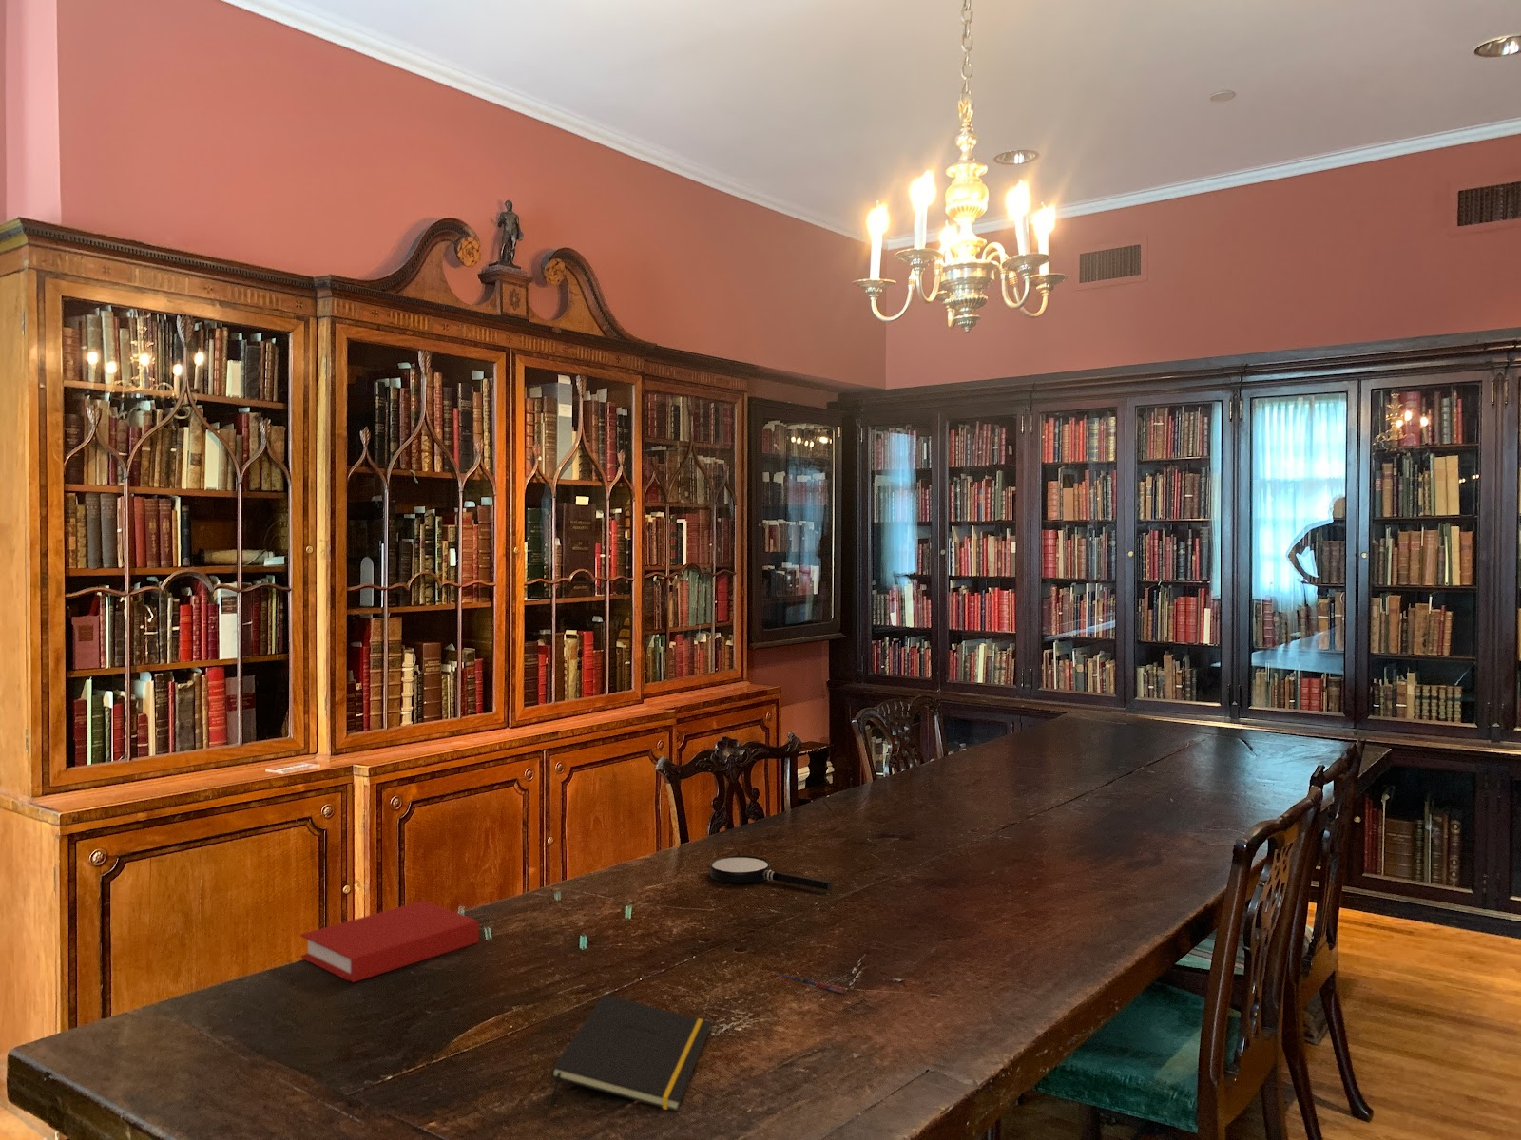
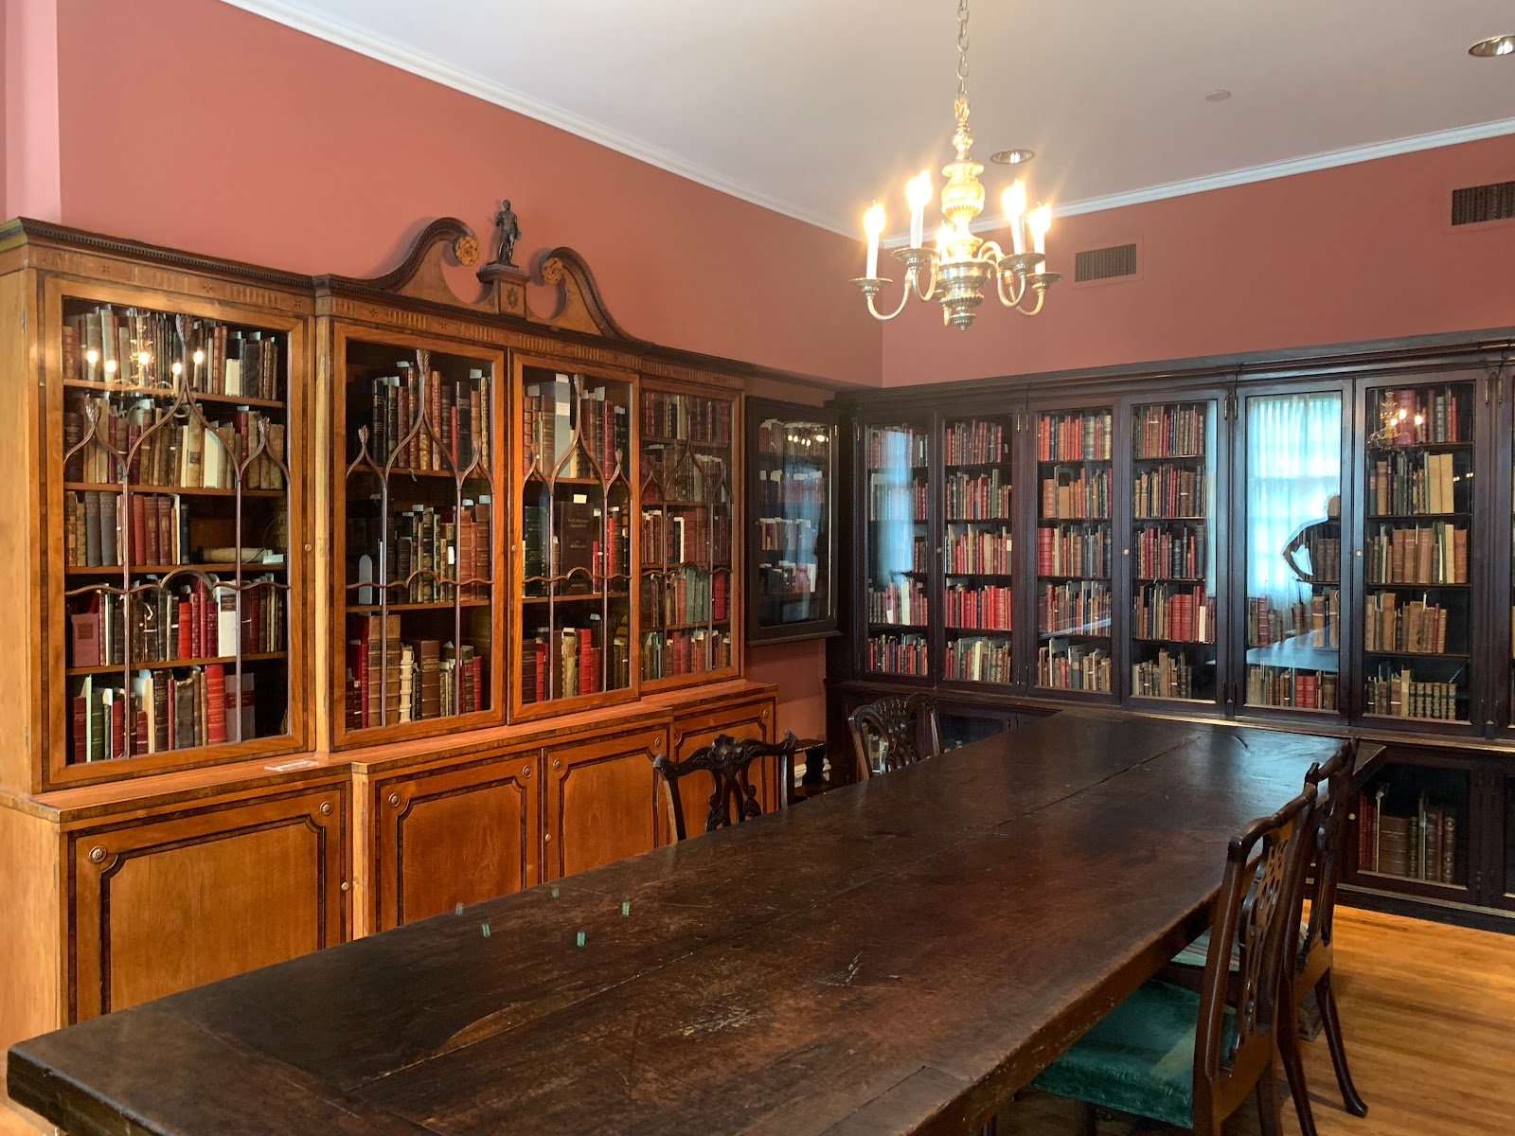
- notepad (637, 1048)
- pen (807, 982)
- magnifying glass (770, 875)
- book (390, 939)
